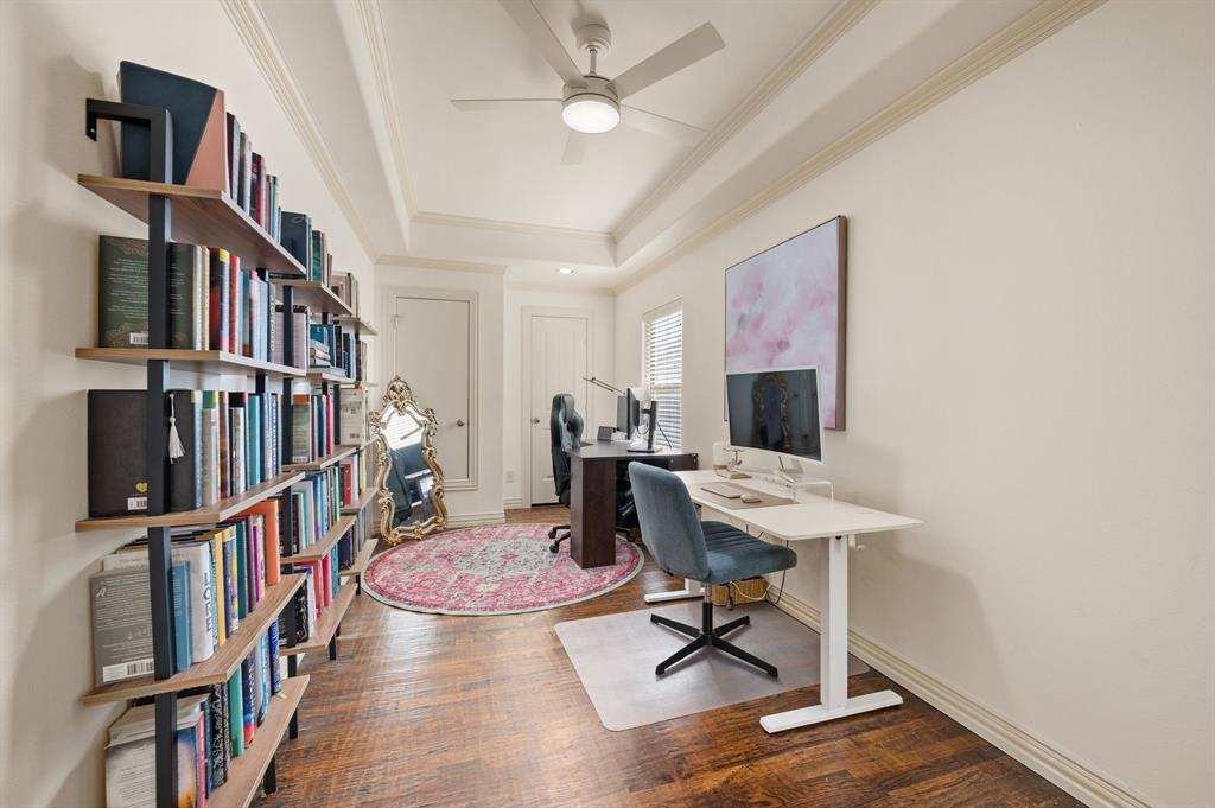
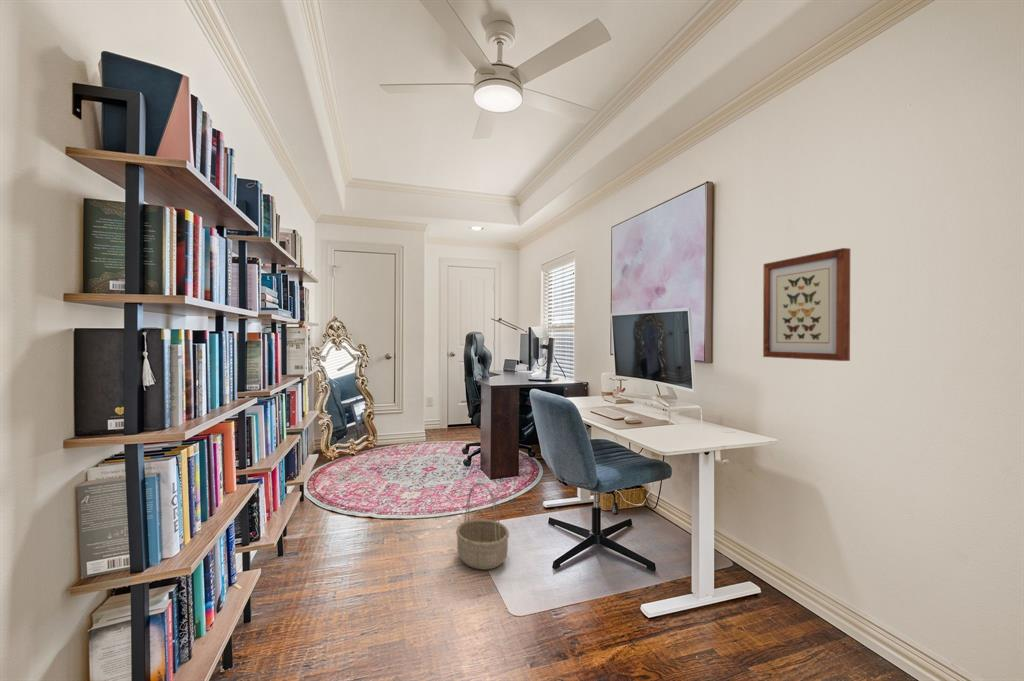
+ basket (482, 521)
+ wall art (802, 307)
